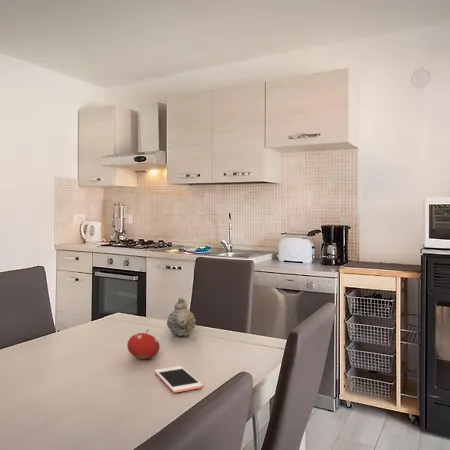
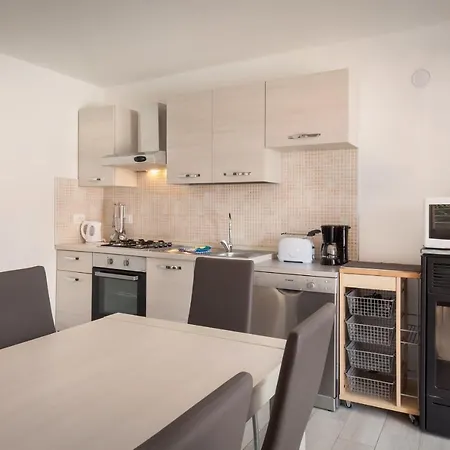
- teapot (181, 315)
- cell phone (177, 378)
- fruit (143, 344)
